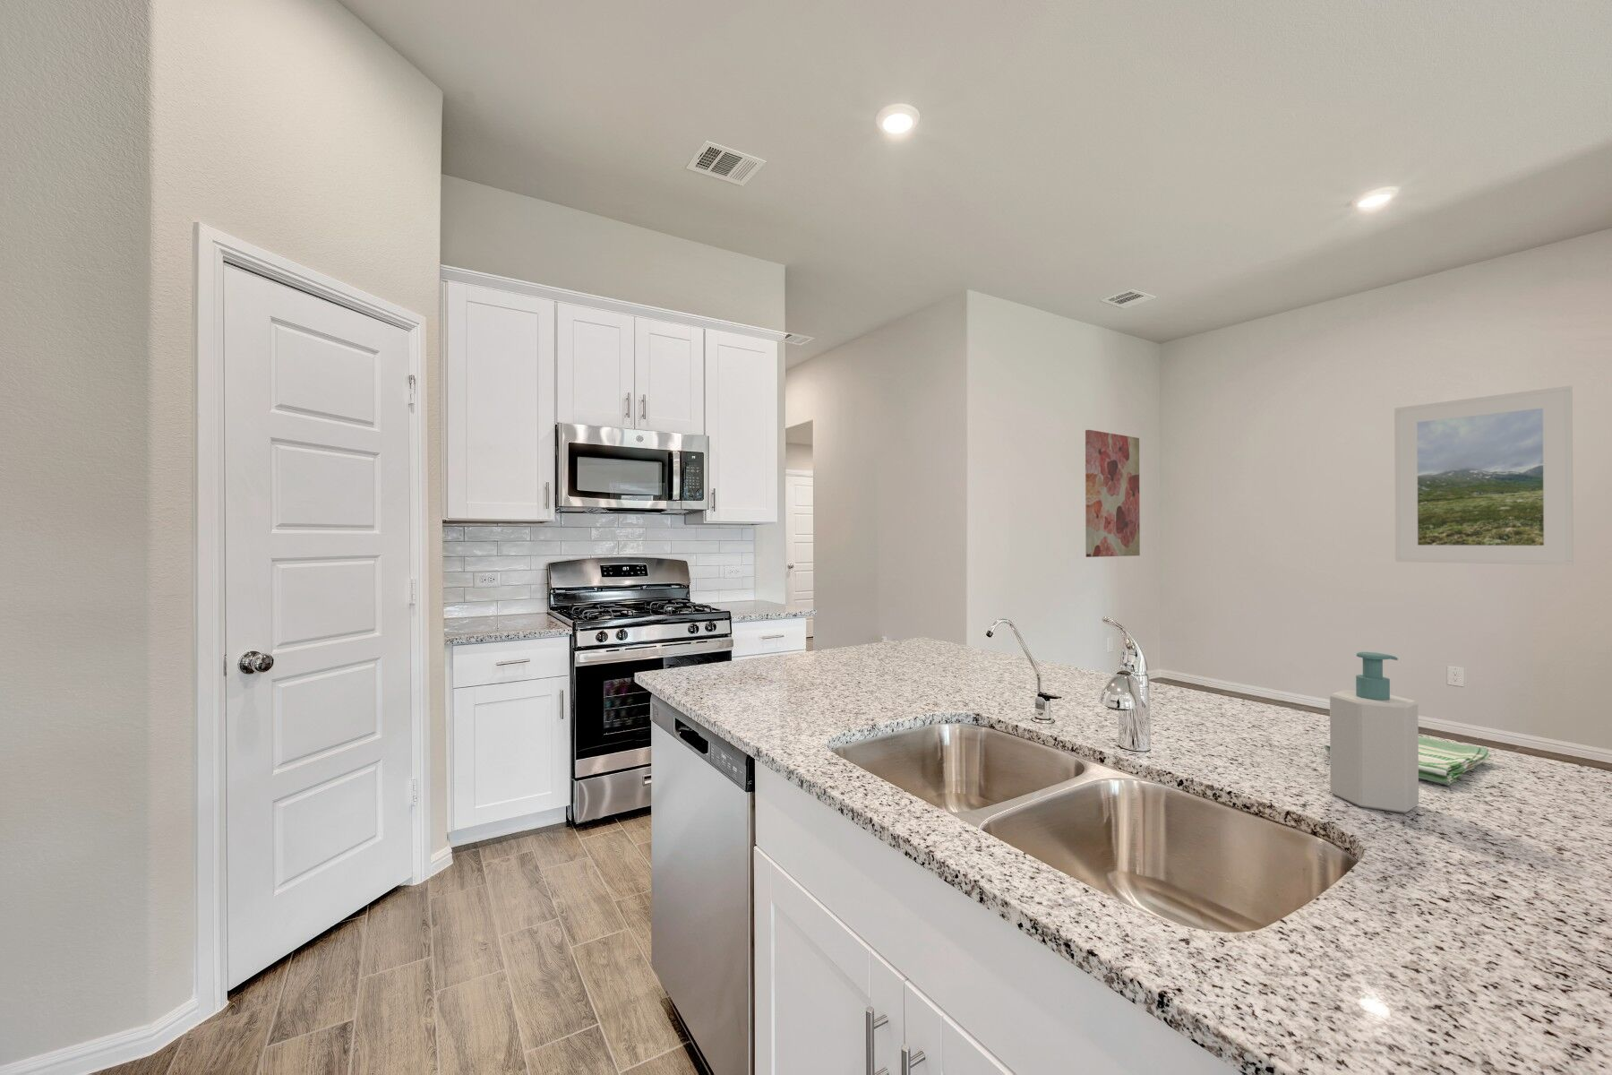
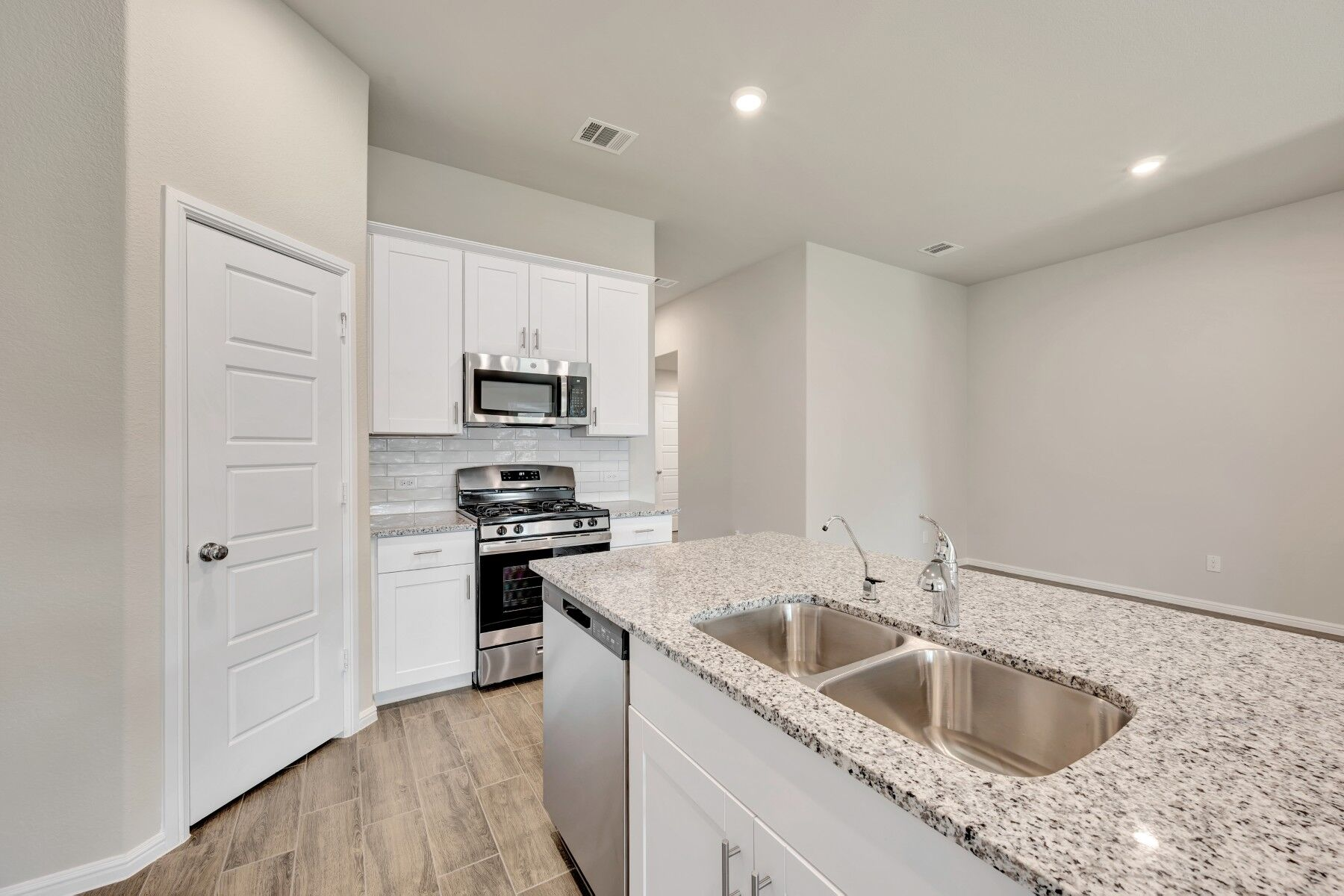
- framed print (1476, 480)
- soap bottle (1373, 726)
- wall art (1113, 494)
- dish towel (1419, 751)
